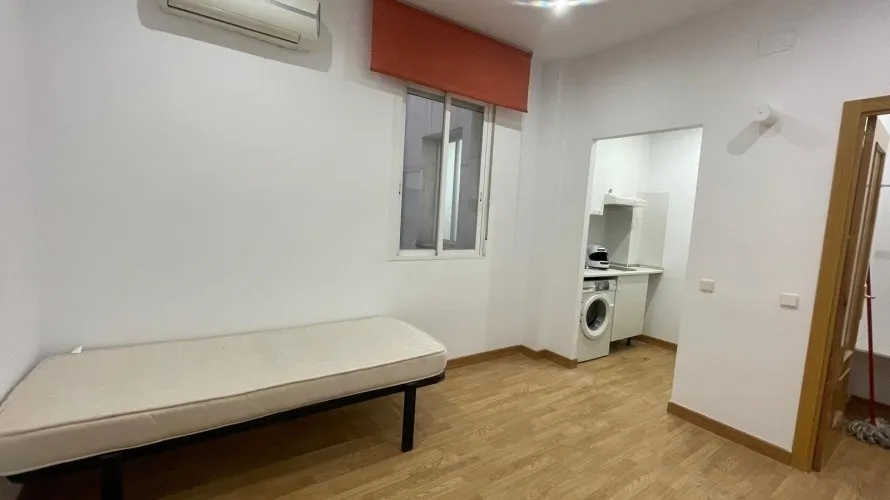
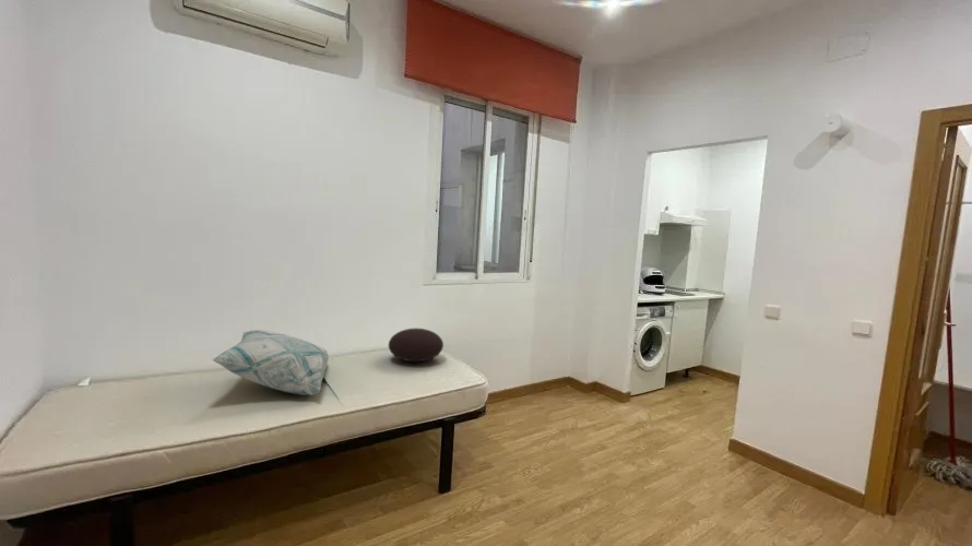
+ cushion (416, 344)
+ decorative pillow (277, 361)
